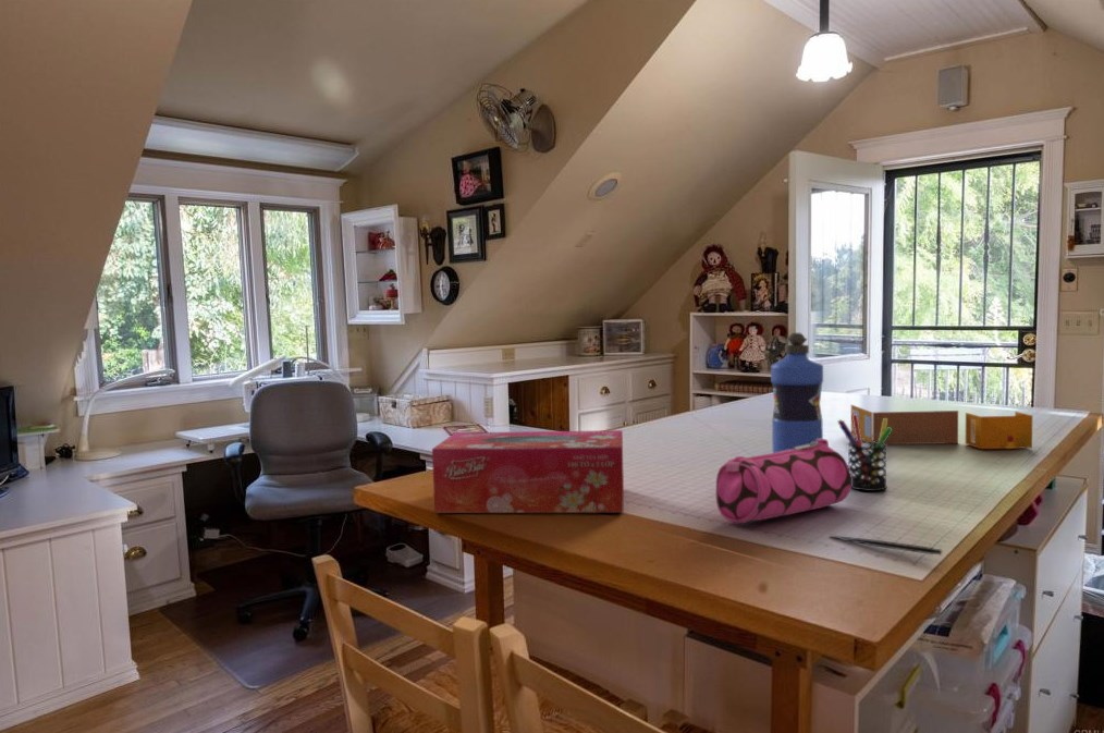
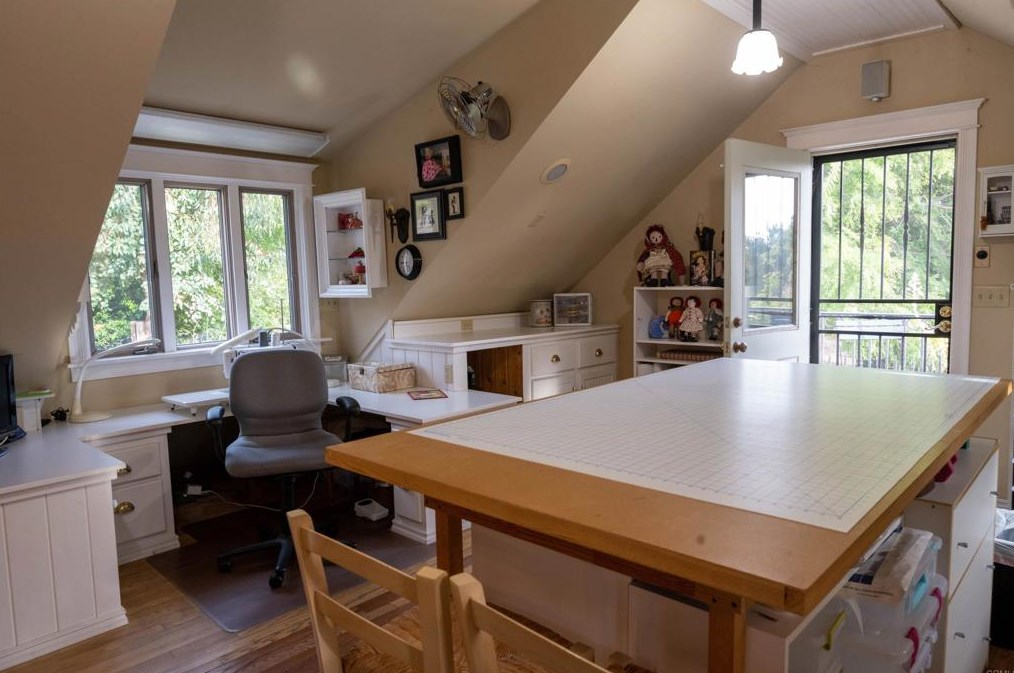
- pen holder (869, 451)
- tissue box (532, 469)
- pen (882, 542)
- water bottle (797, 399)
- pencil case (782, 479)
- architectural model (932, 426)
